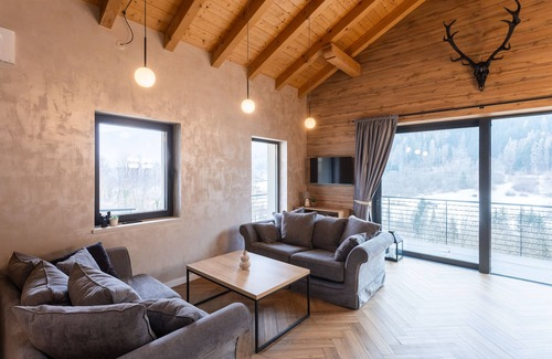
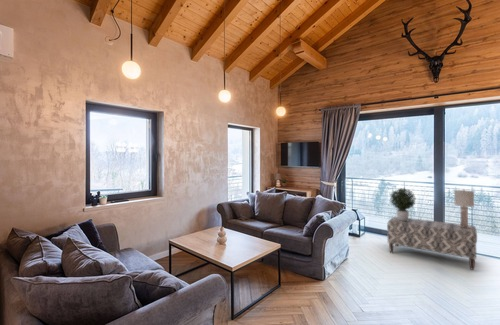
+ bench (429, 240)
+ lamp (464, 208)
+ potted plant (402, 204)
